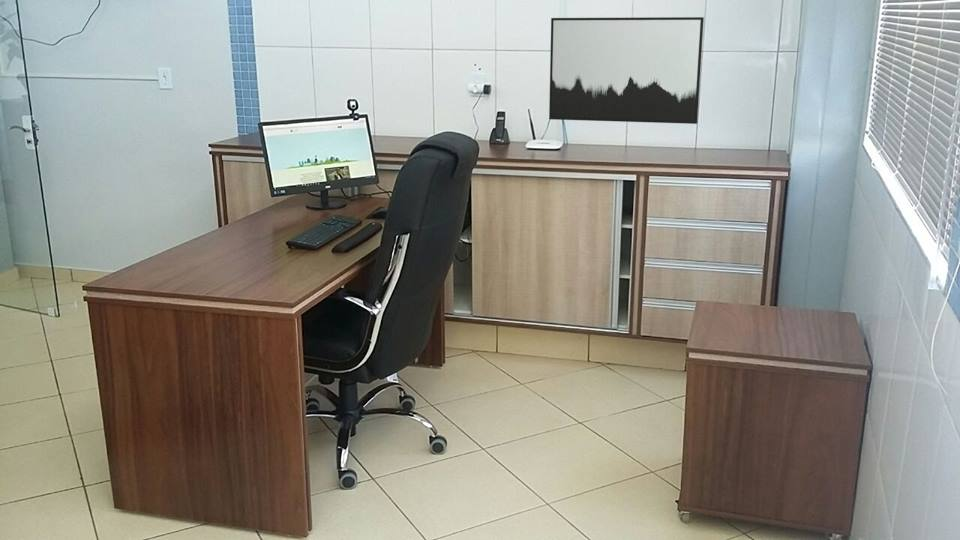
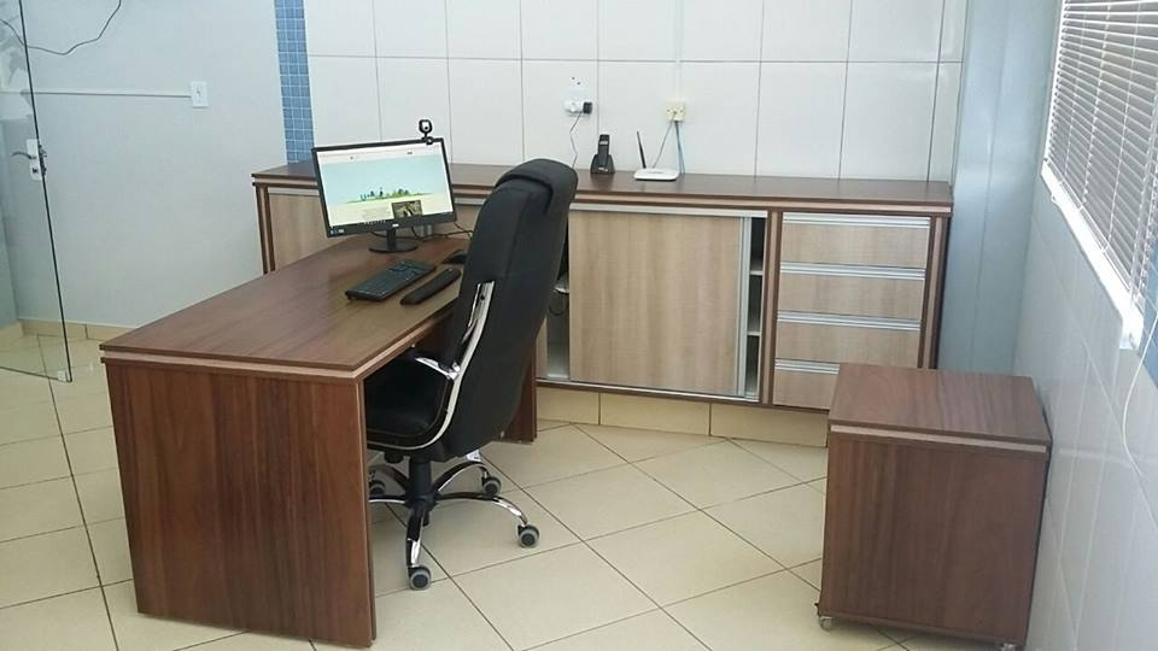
- wall art (623, 70)
